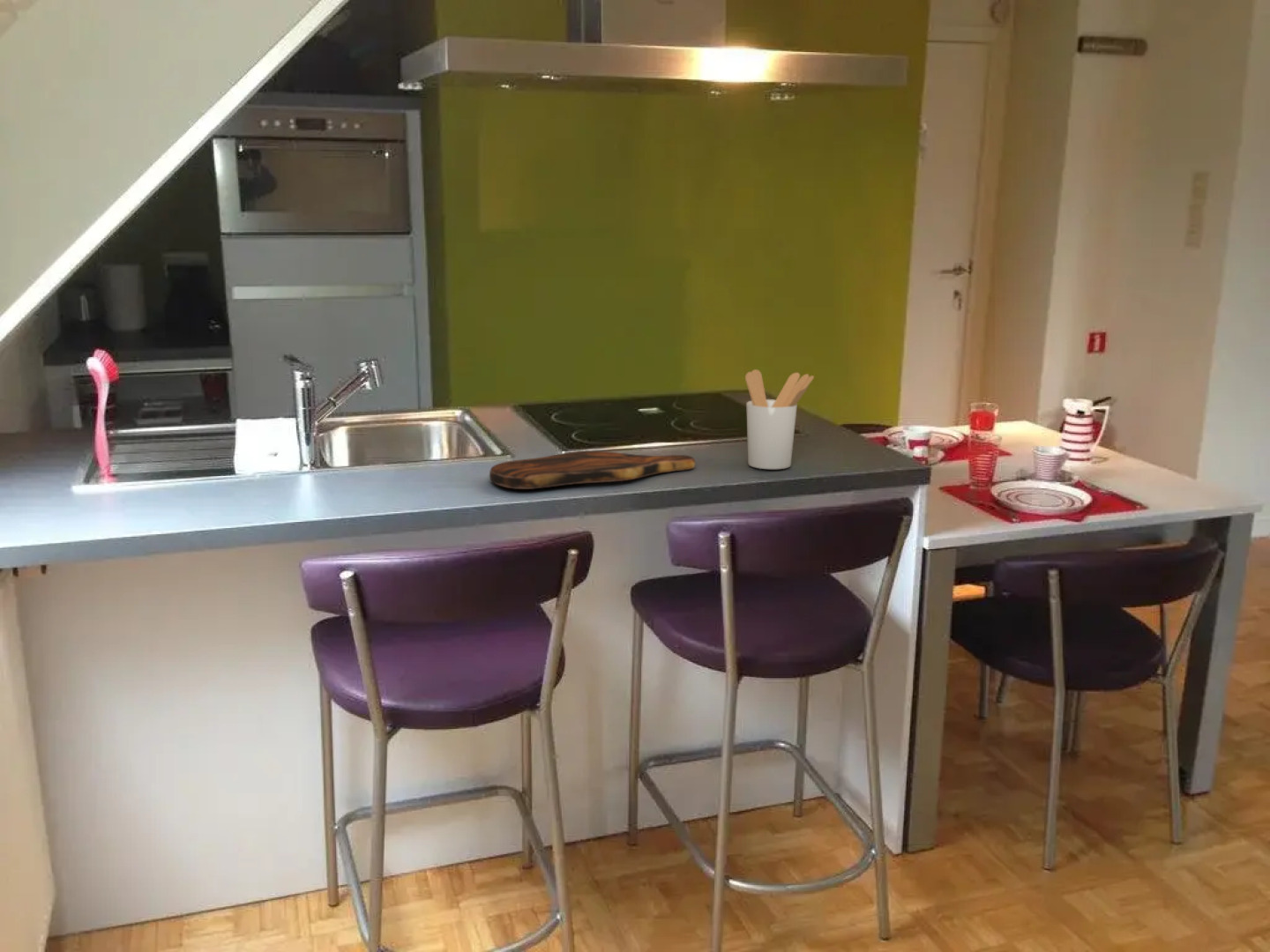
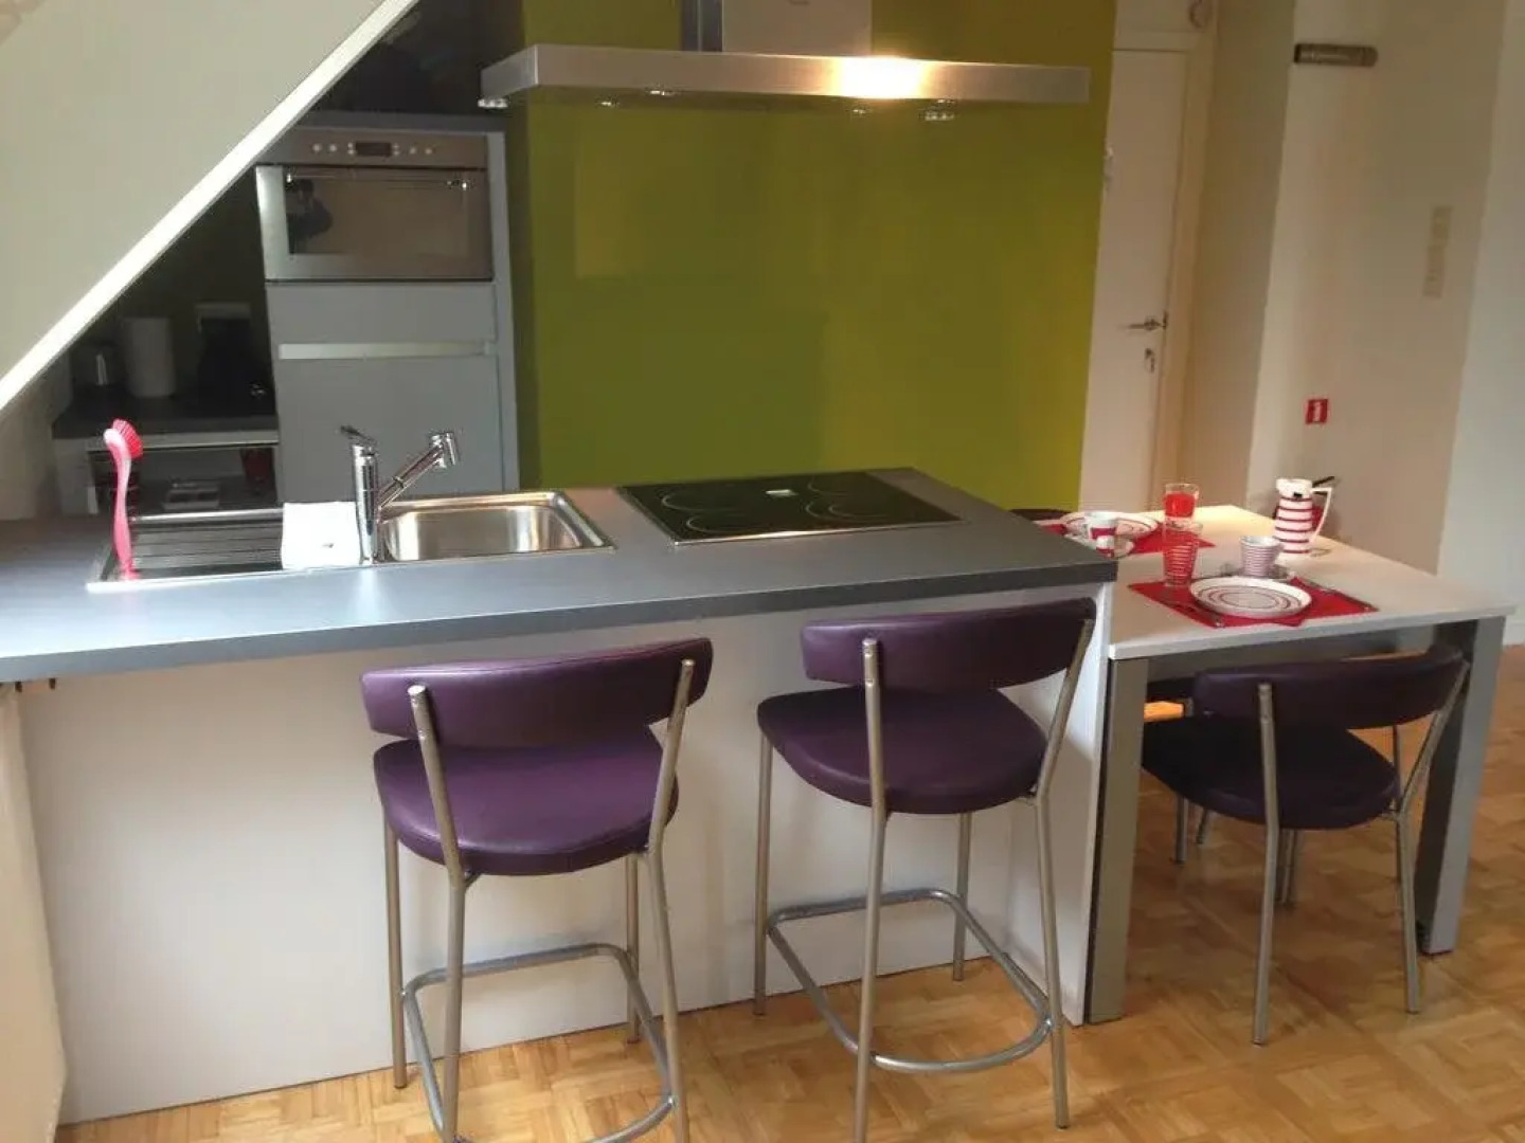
- utensil holder (780, 418)
- cutting board (593, 466)
